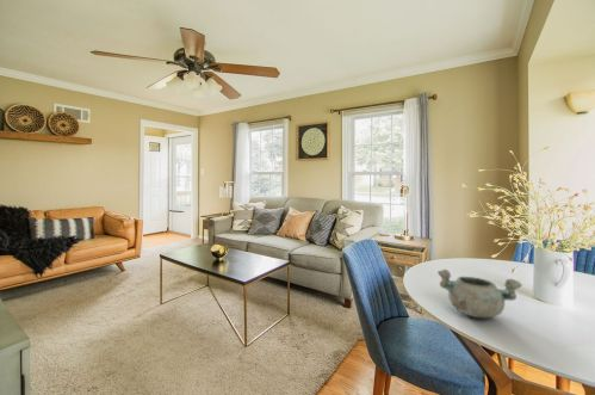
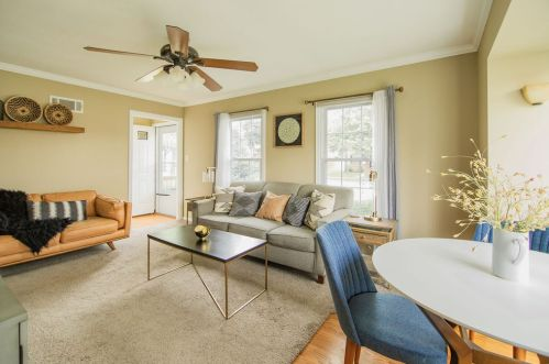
- decorative bowl (476, 294)
